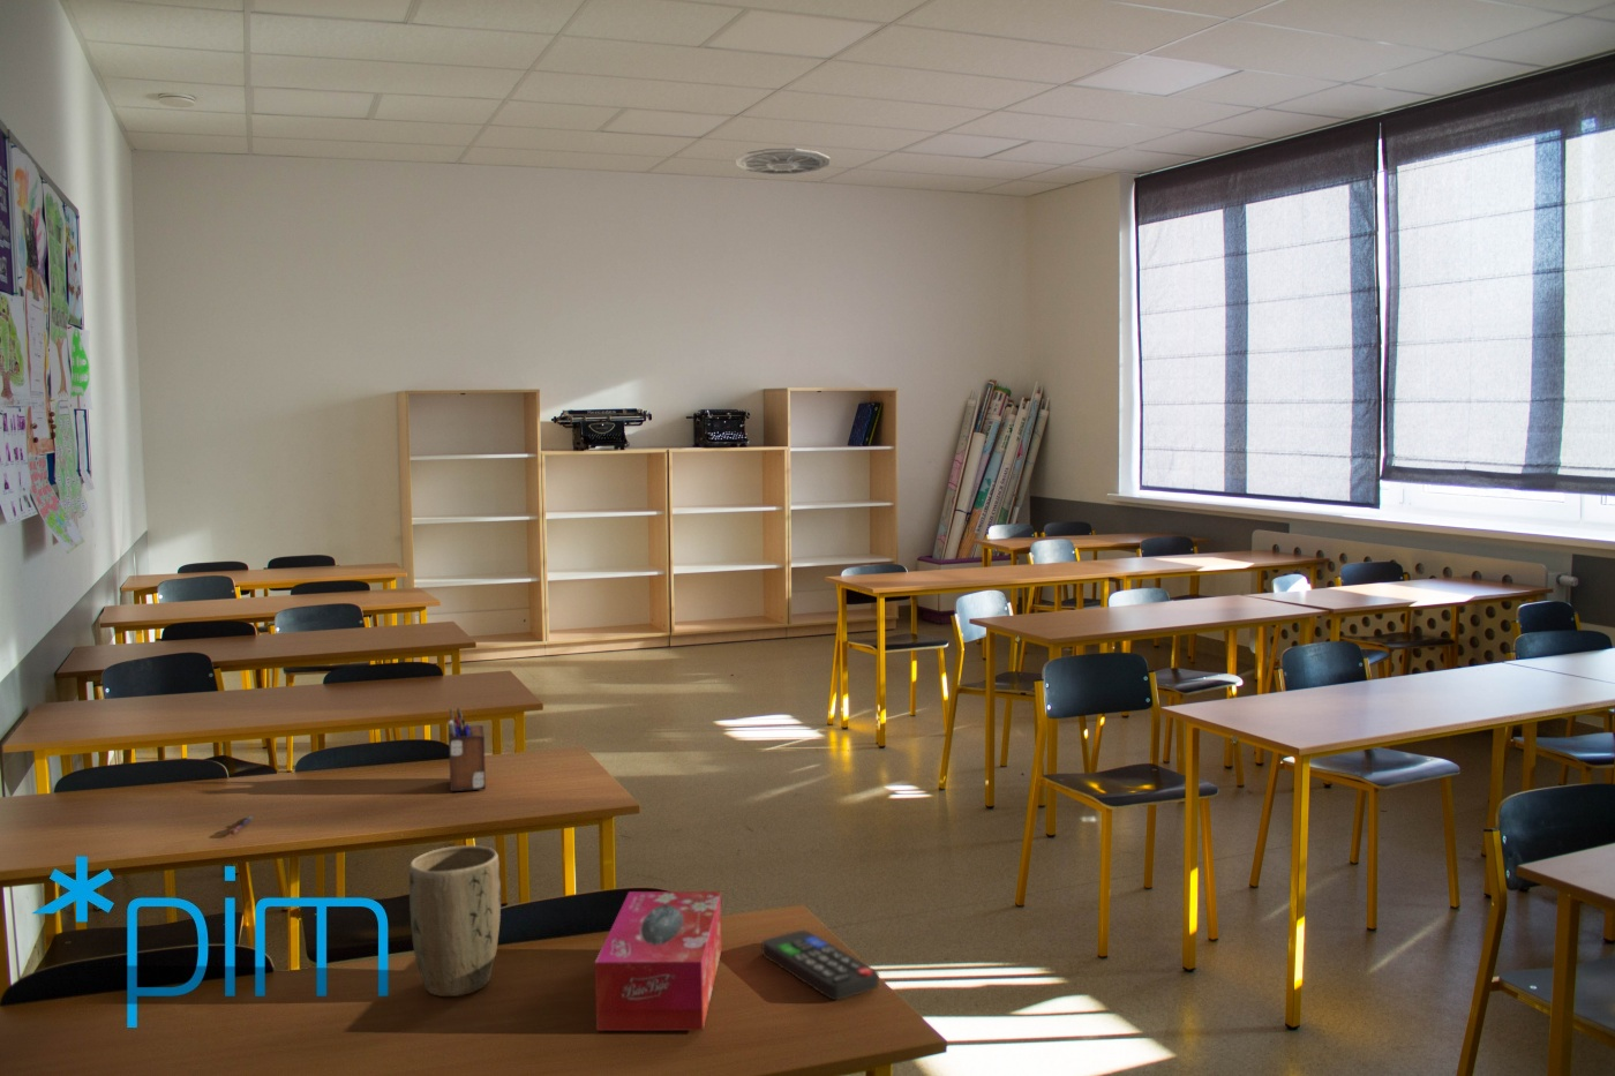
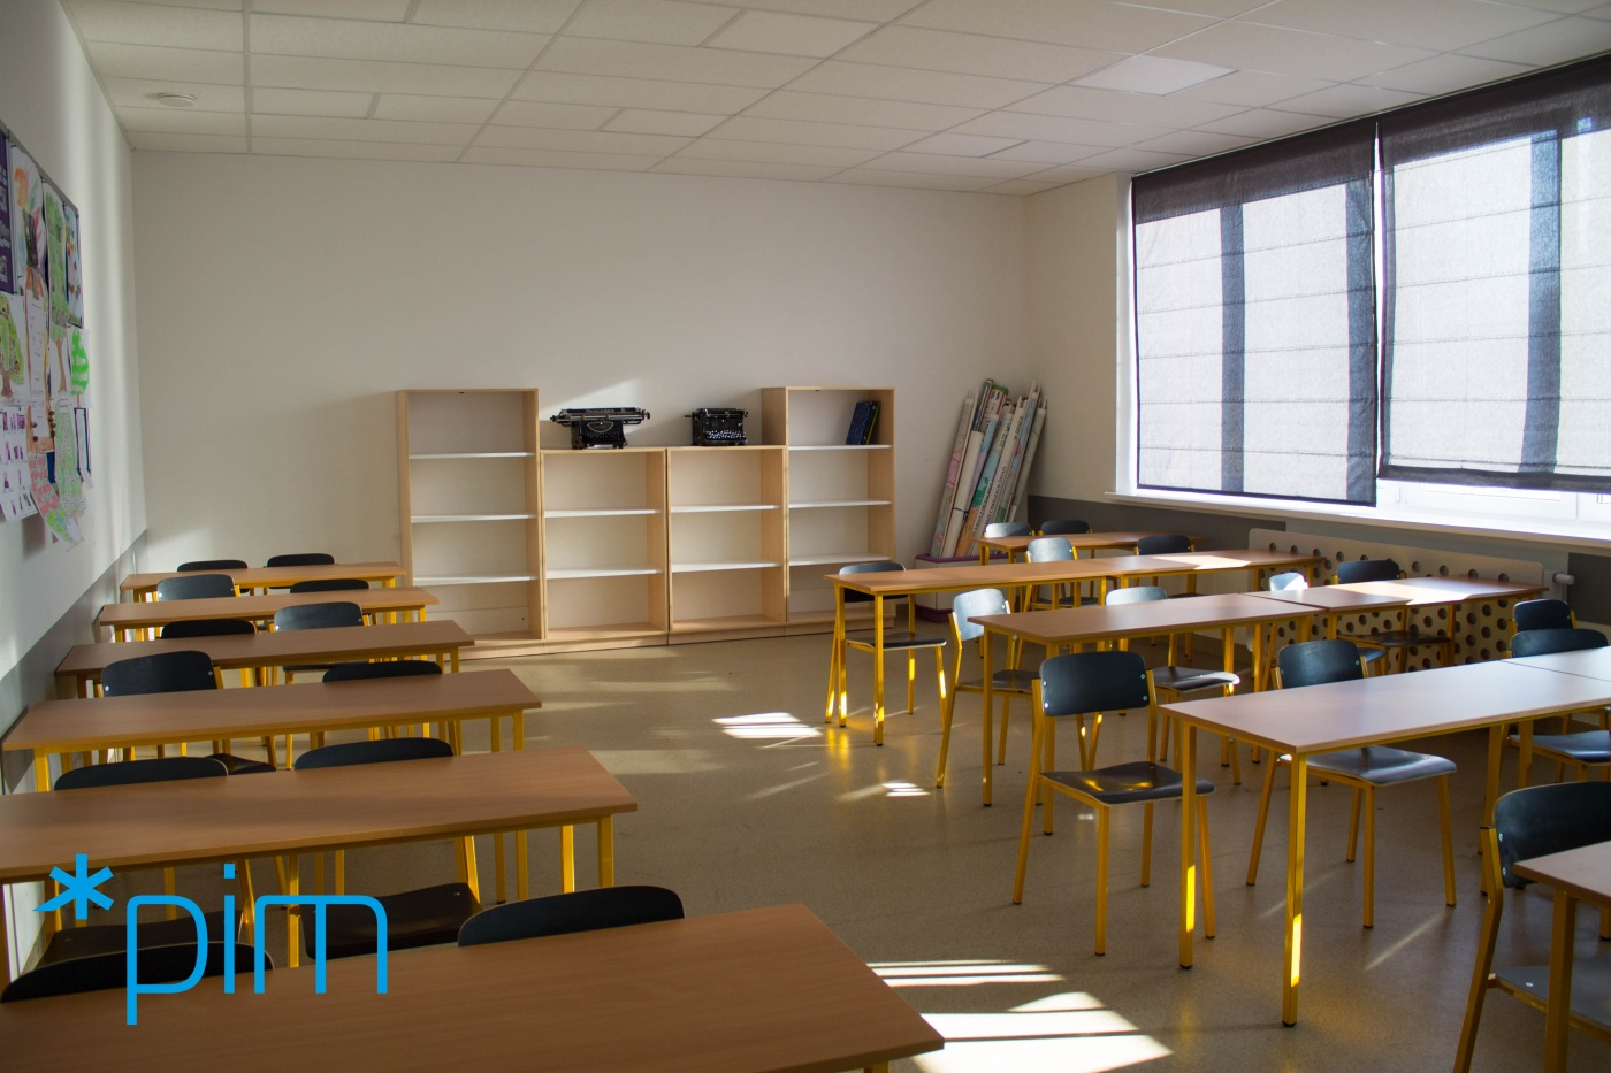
- pen (241, 824)
- ceiling vent (782, 163)
- plant pot (455, 920)
- tissue box (662, 955)
- remote control (818, 962)
- desk organizer (466, 747)
